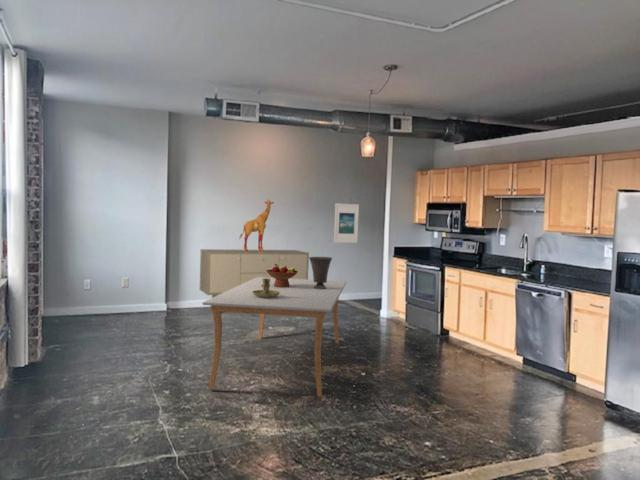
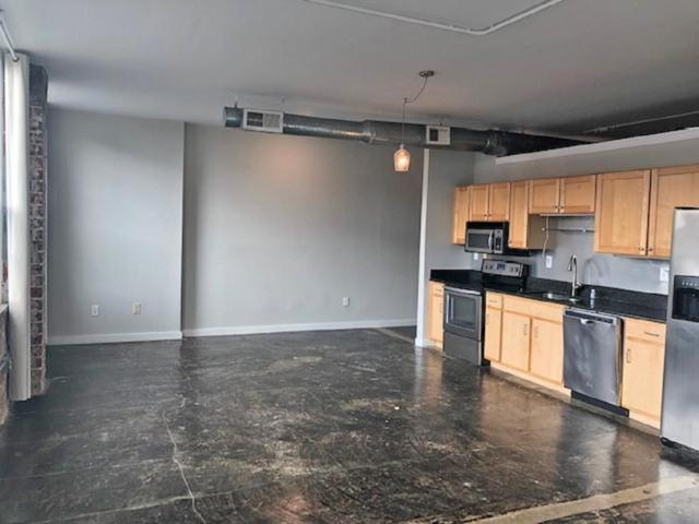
- sideboard (254, 278)
- vase (320, 272)
- dining table (286, 315)
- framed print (346, 223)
- decorative sculpture (256, 224)
- candle holder (265, 288)
- fruit bowl (281, 275)
